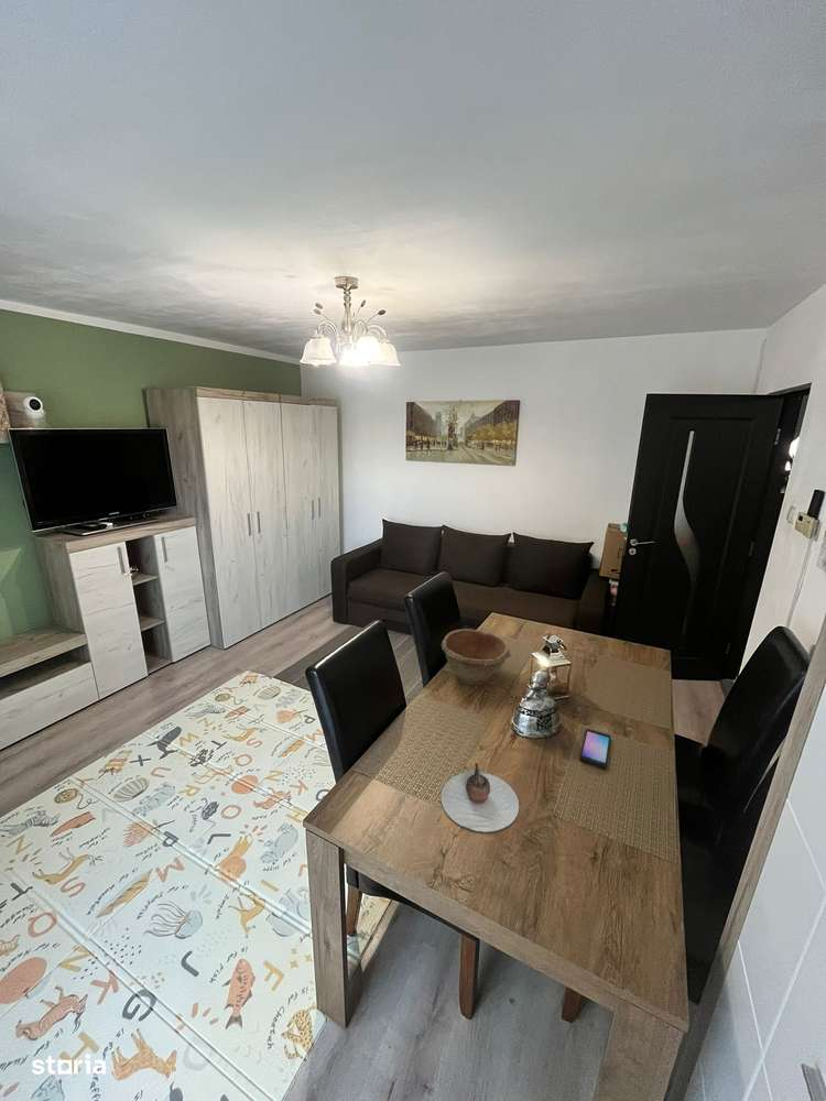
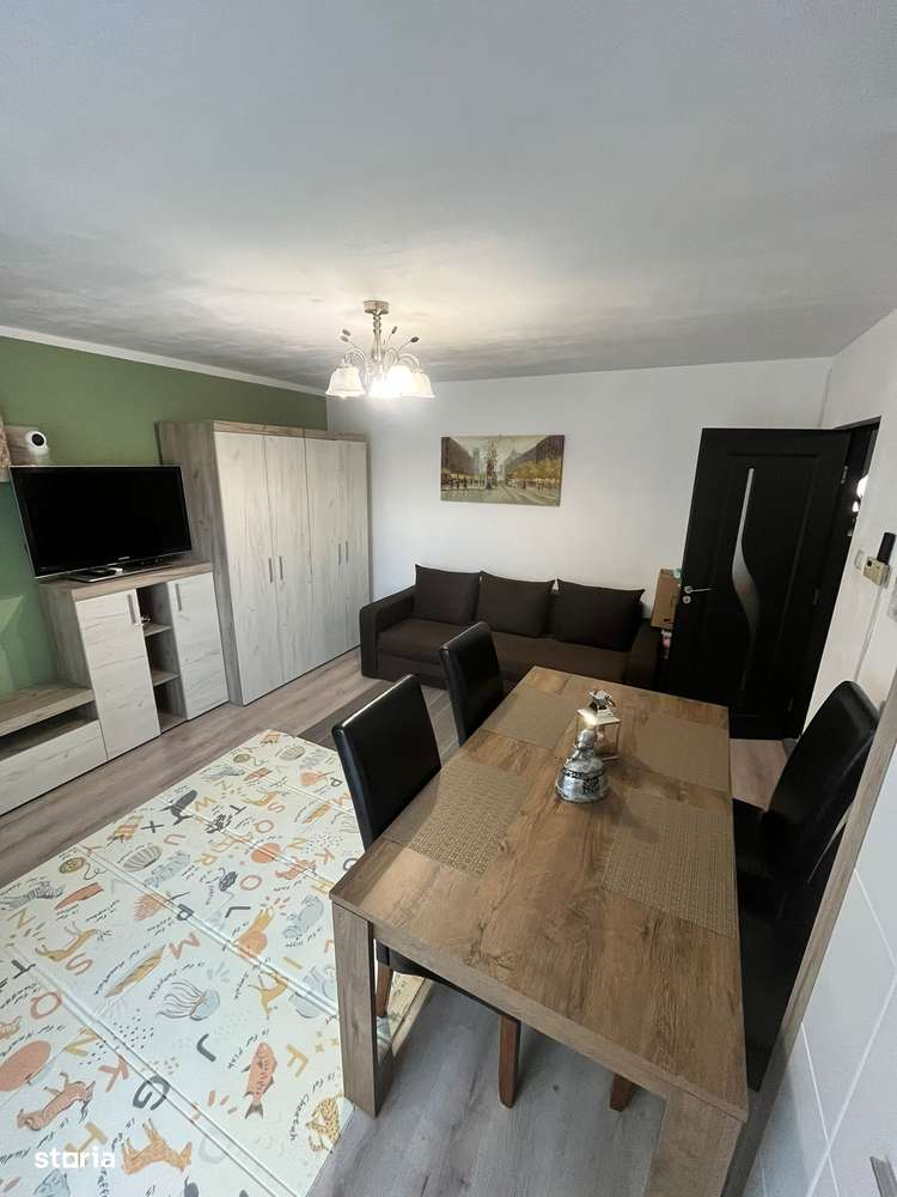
- teapot (480, 785)
- smartphone (595, 748)
- bowl (475, 658)
